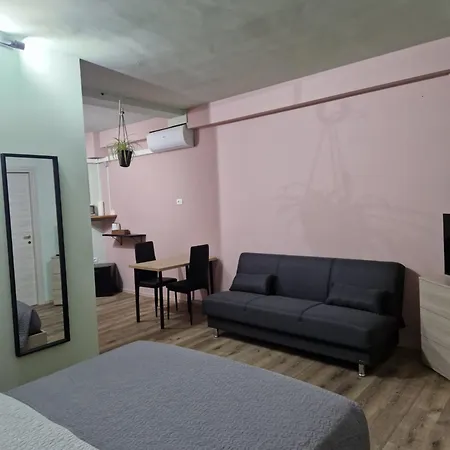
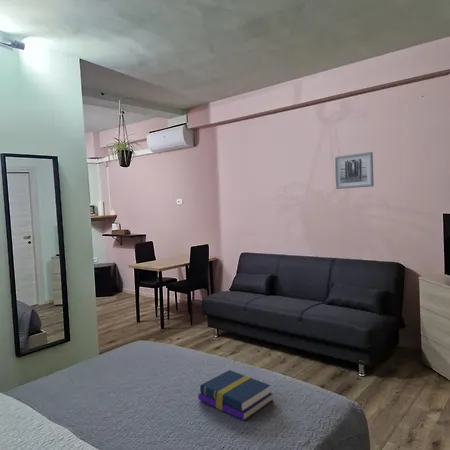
+ book (235, 392)
+ wall art (353, 171)
